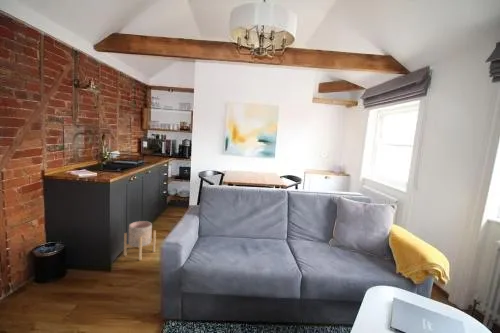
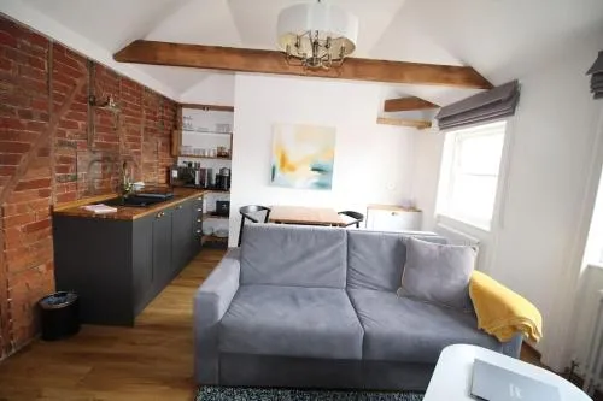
- planter (140, 239)
